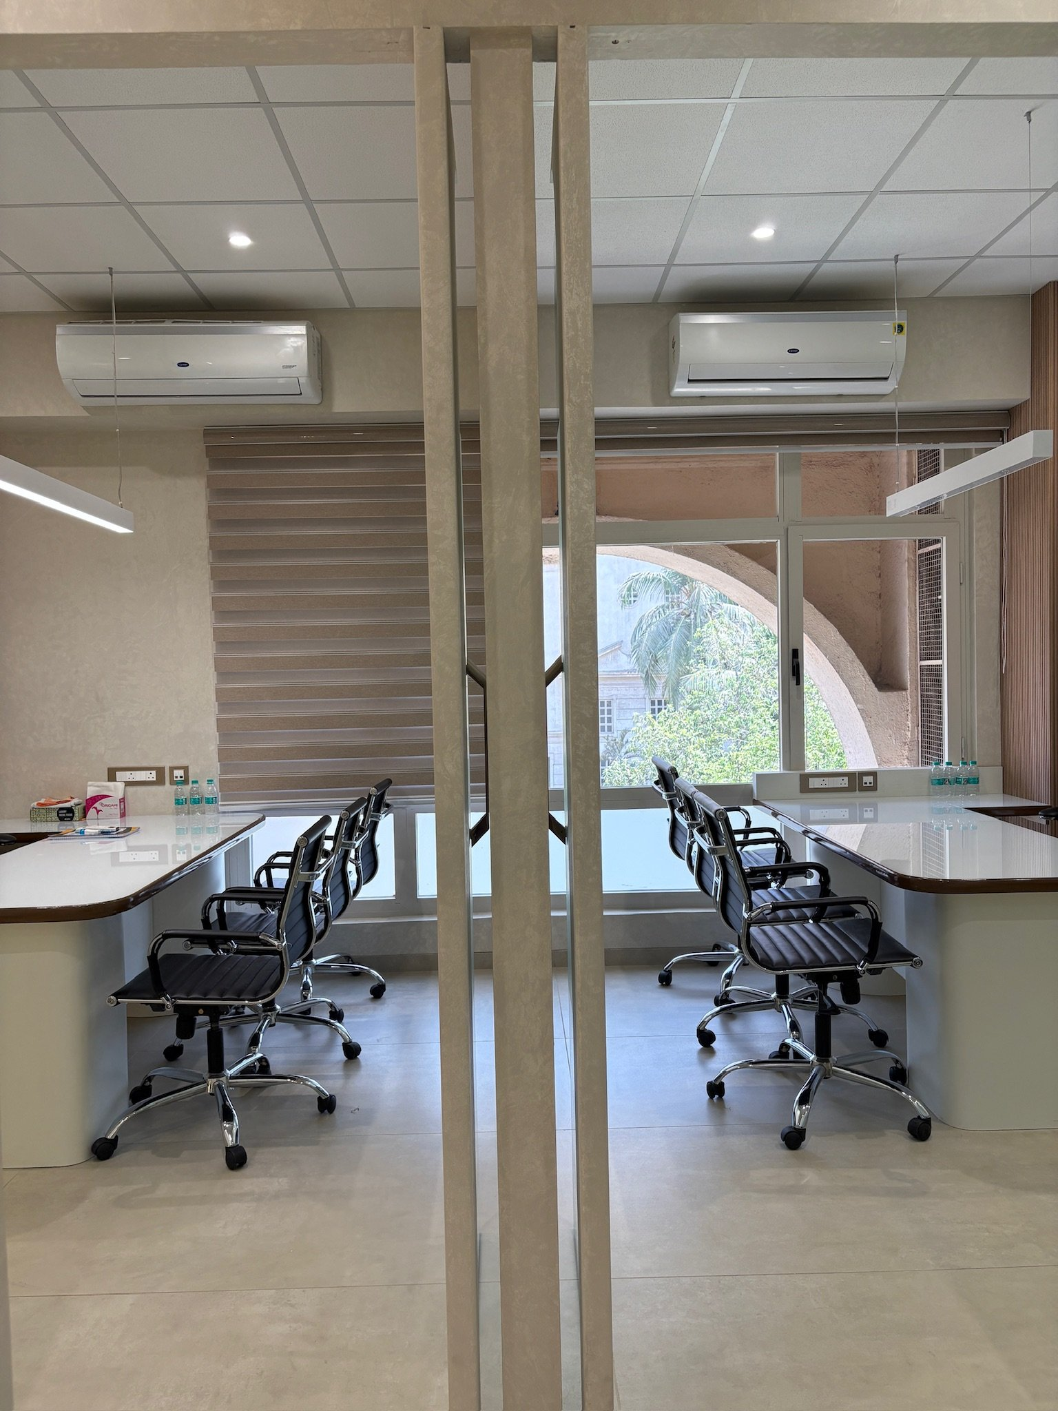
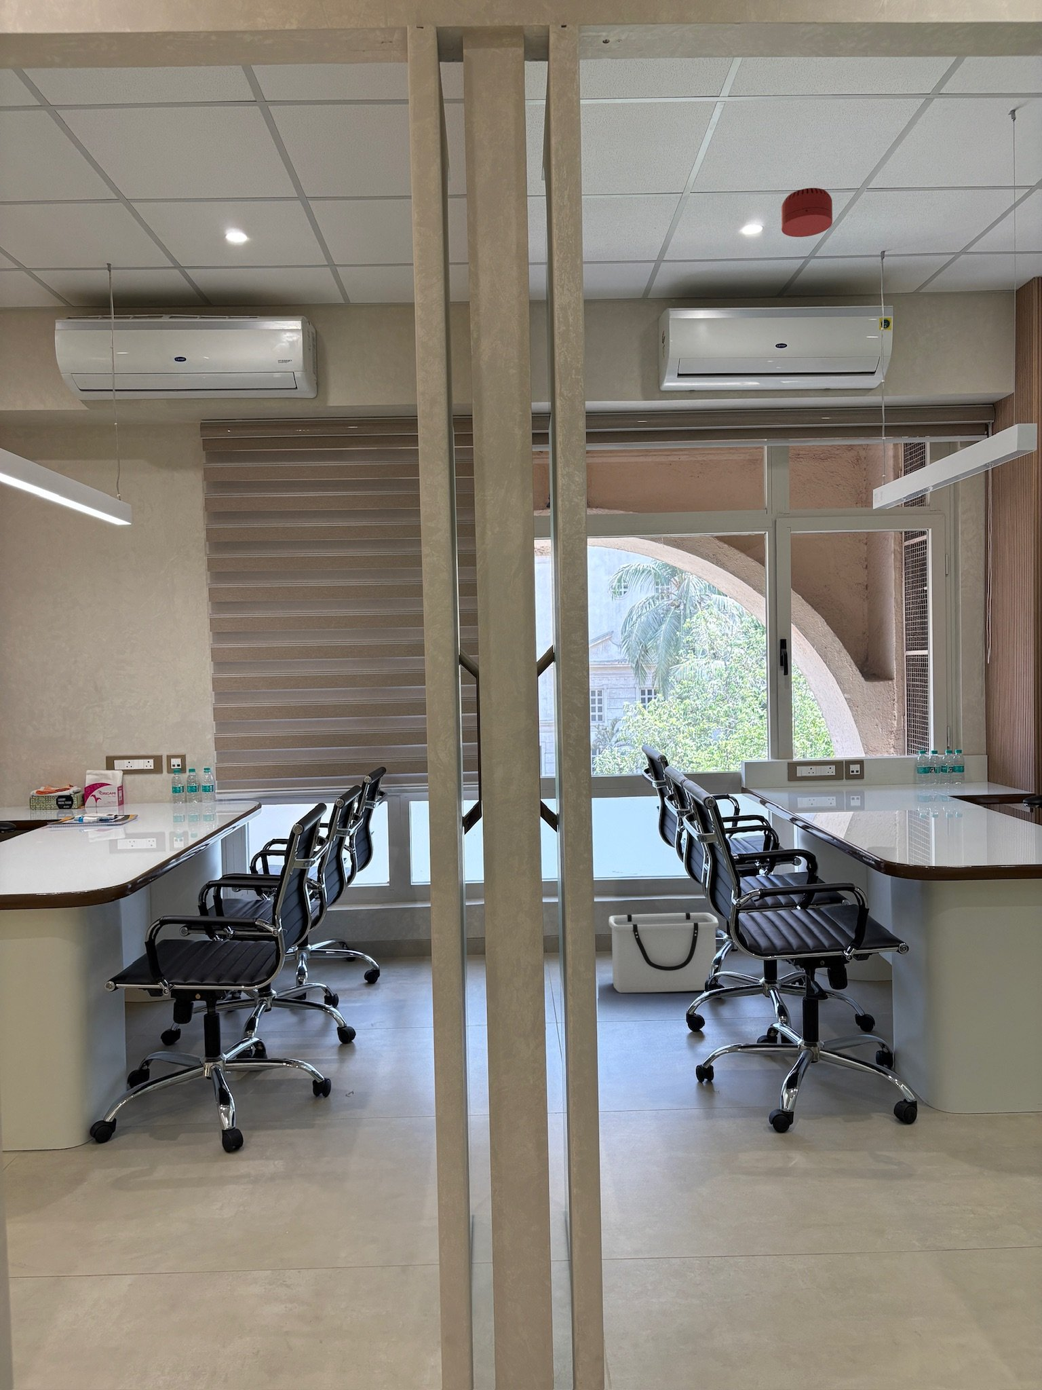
+ storage bin (663, 952)
+ smoke detector (806, 211)
